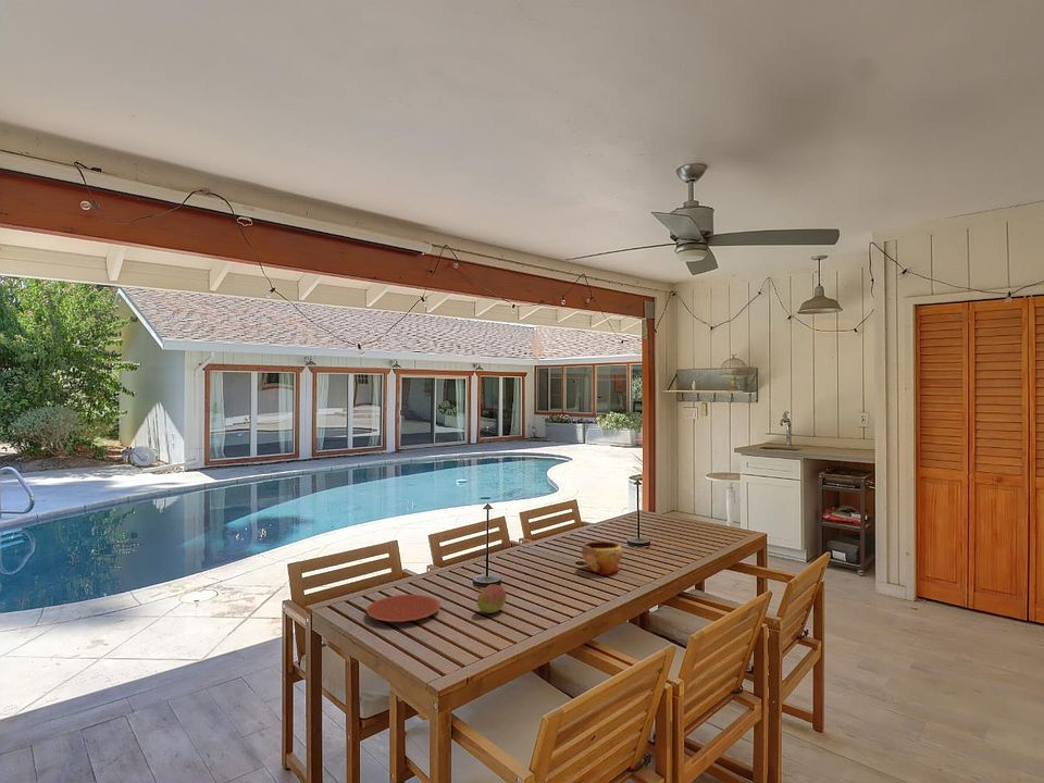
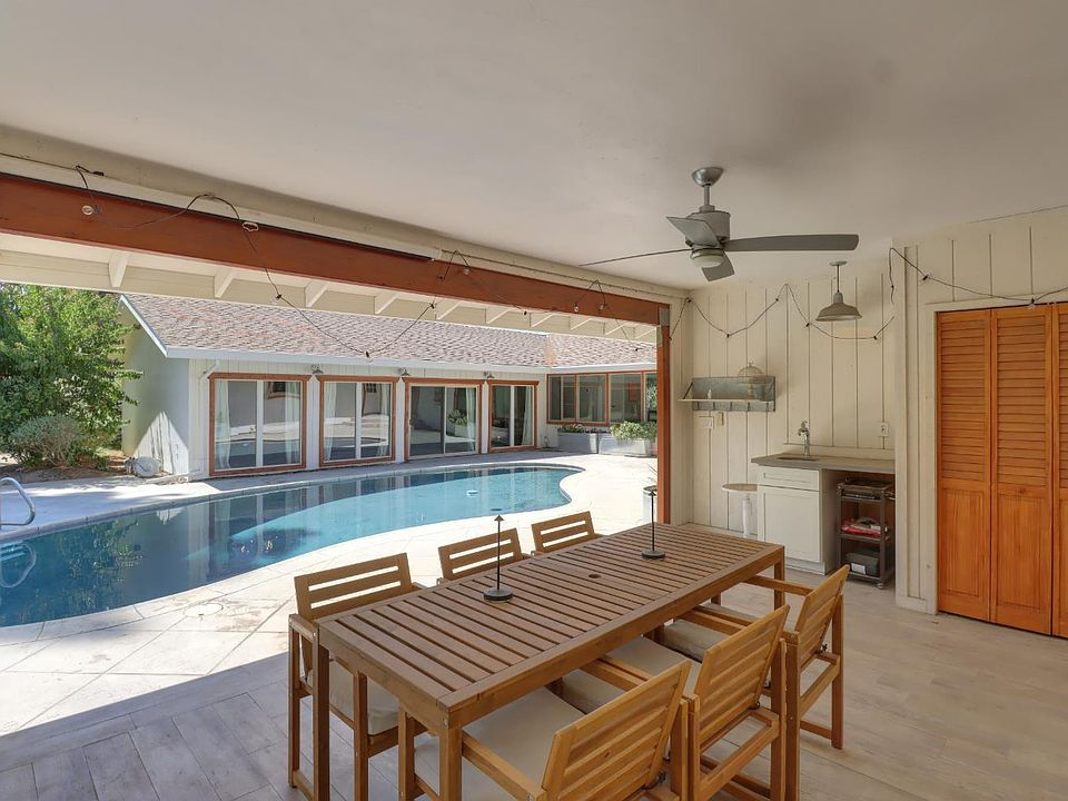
- plate (403, 610)
- fruit (492, 598)
- bowl (601, 556)
